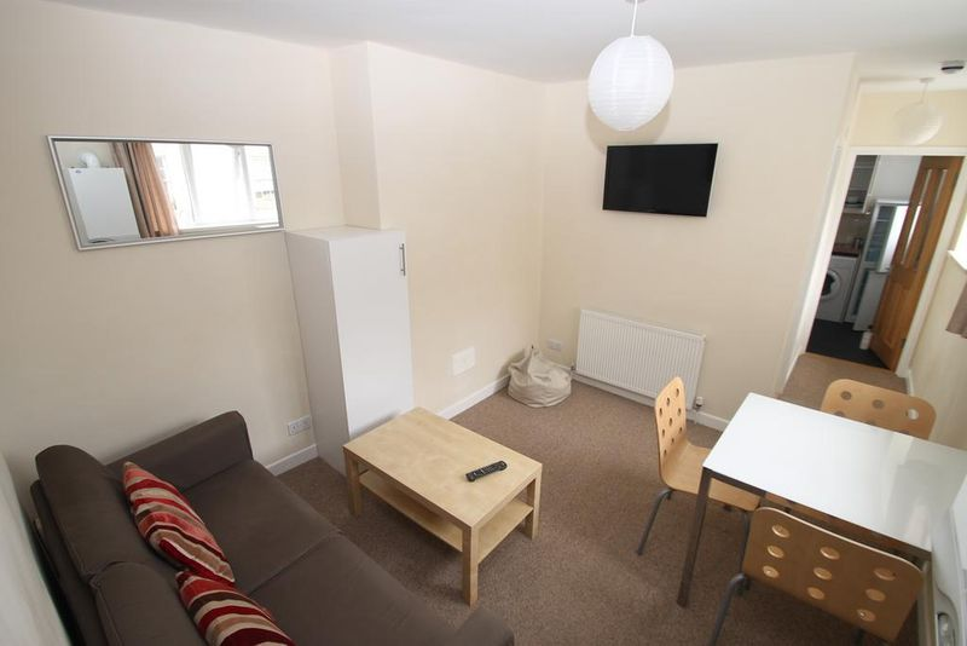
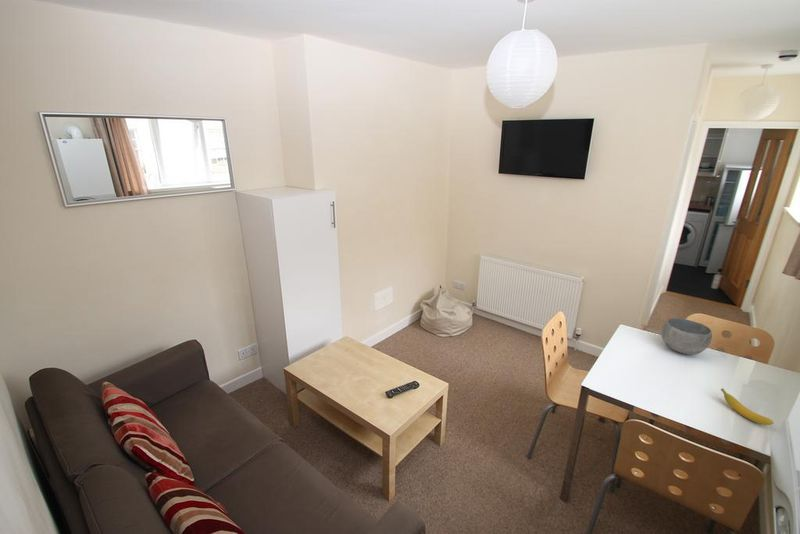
+ banana (744, 408)
+ bowl (684, 337)
